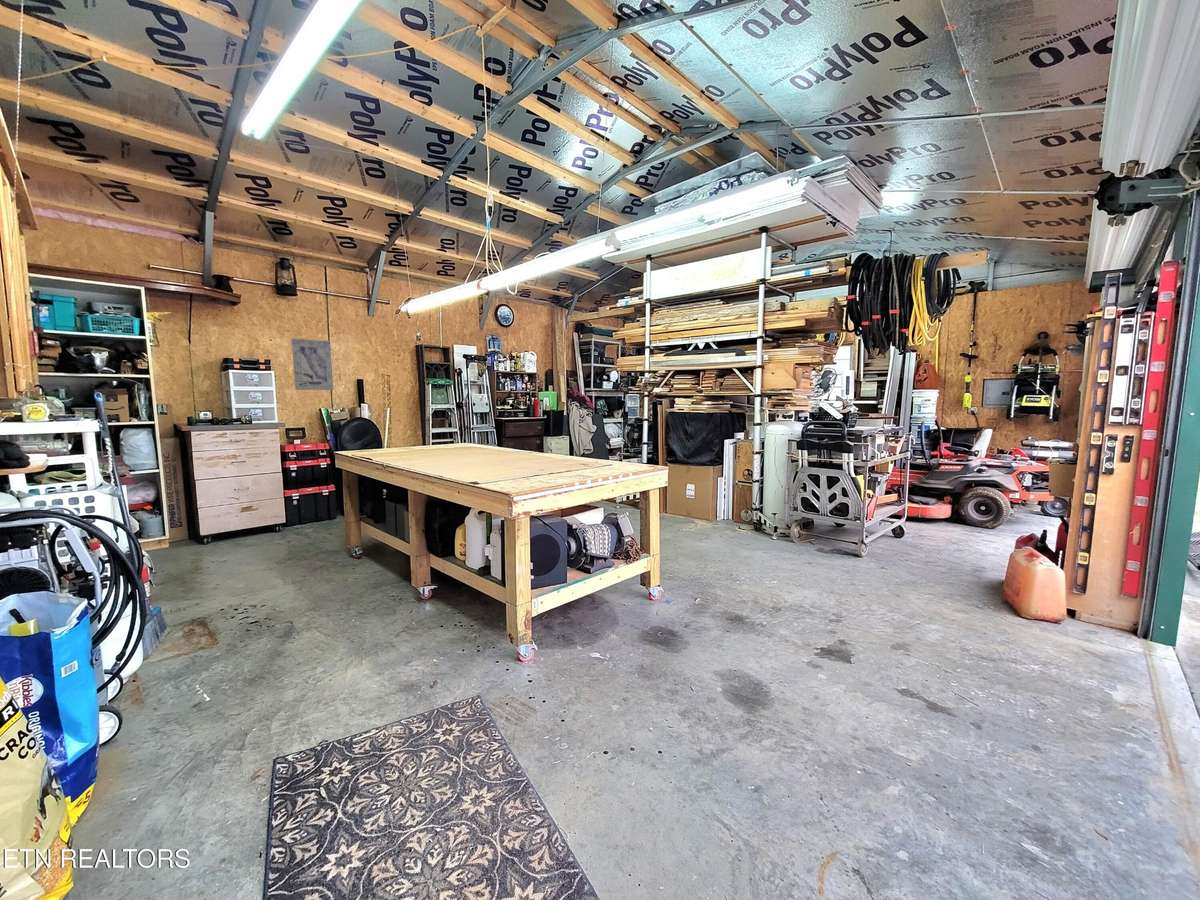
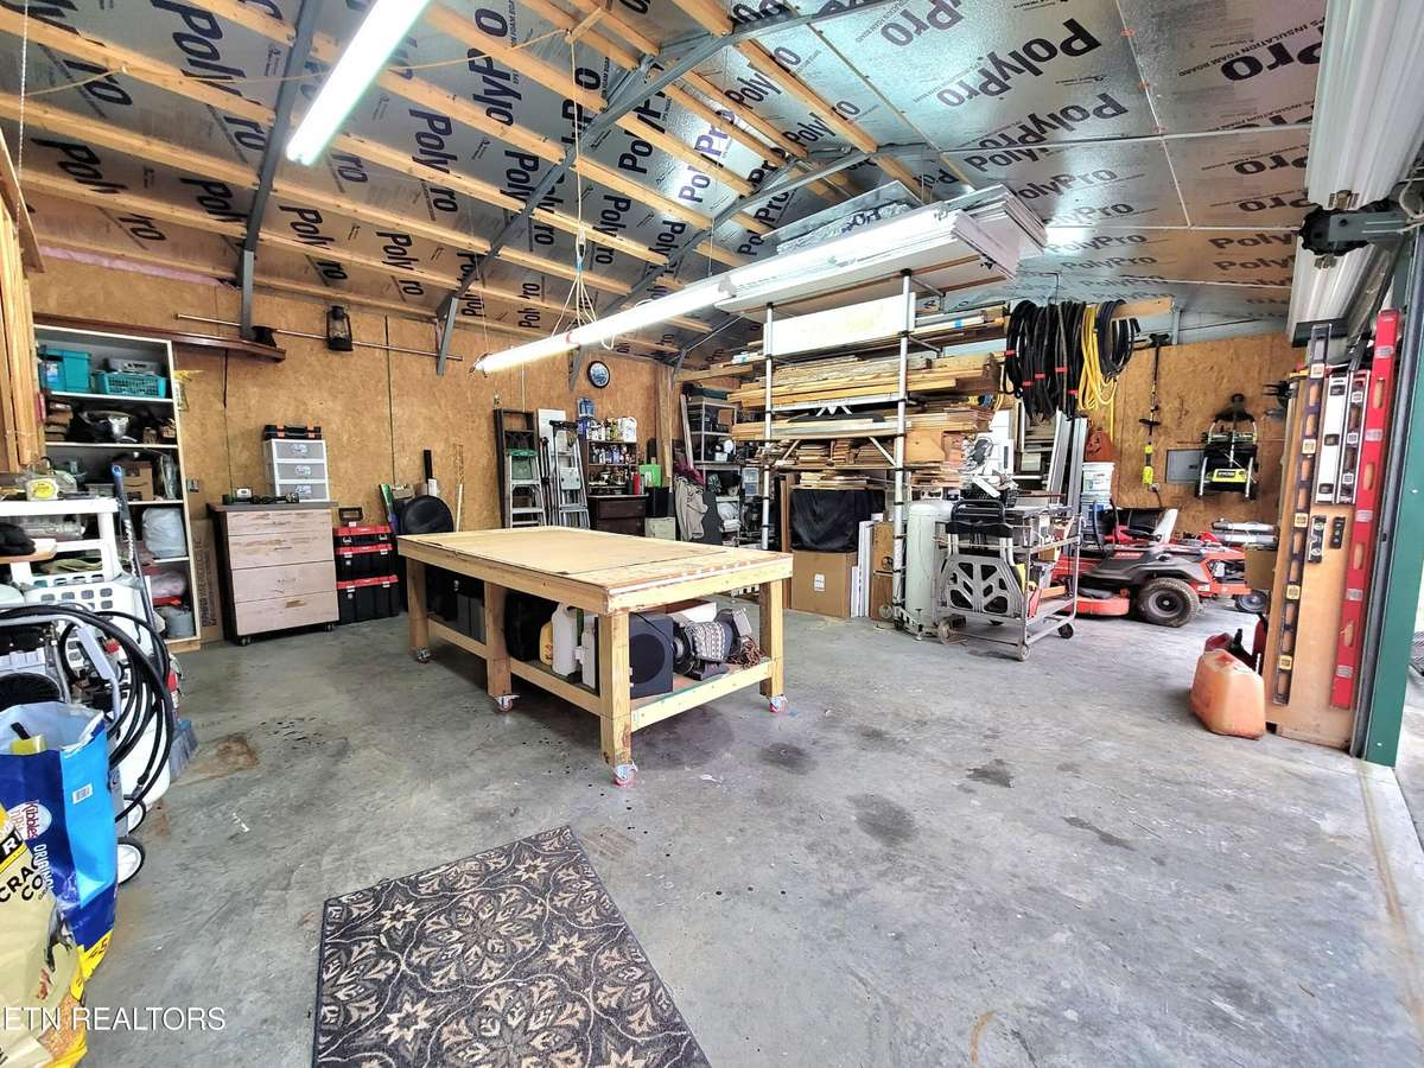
- wall art (313, 365)
